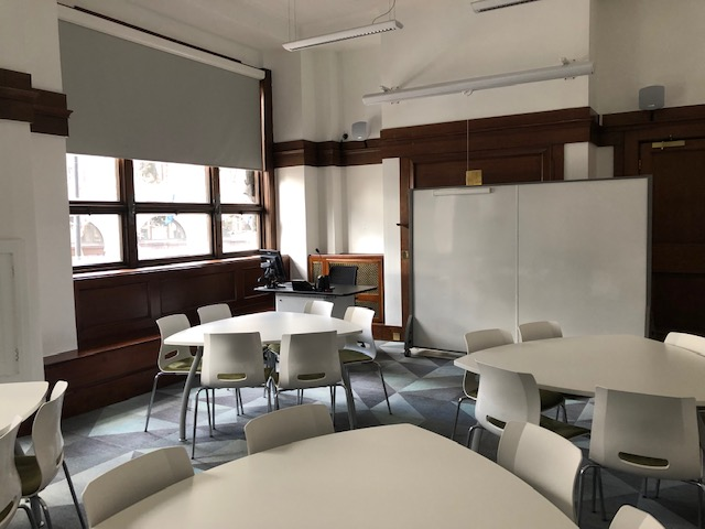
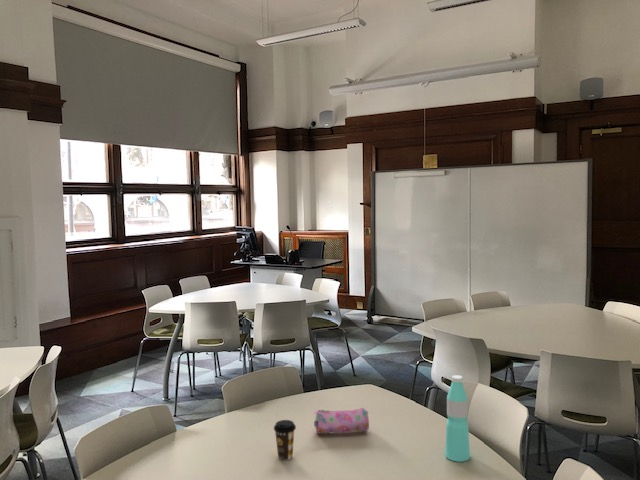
+ water bottle (457, 416)
+ pencil case (341, 420)
+ coffee cup (285, 440)
